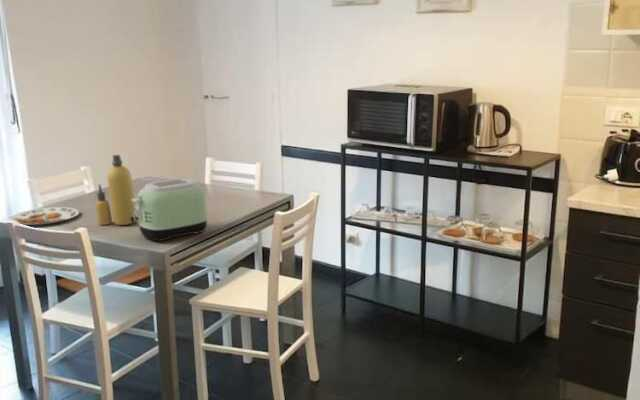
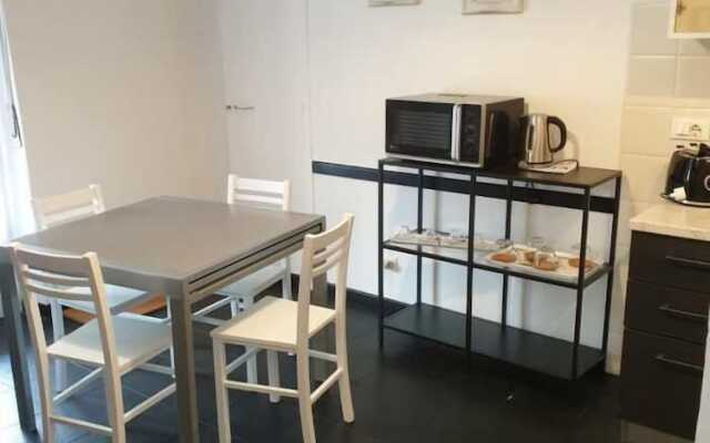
- plate (45, 216)
- bottle (115, 189)
- toaster (169, 208)
